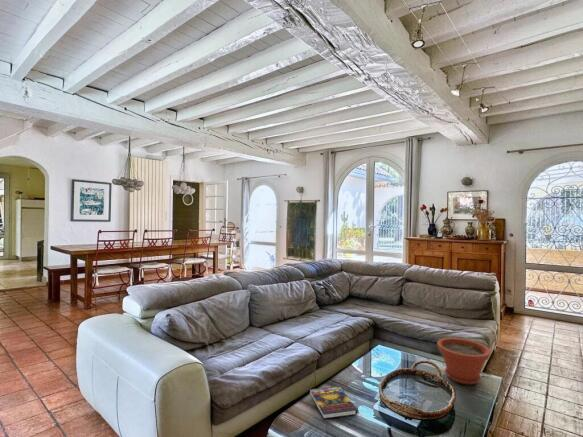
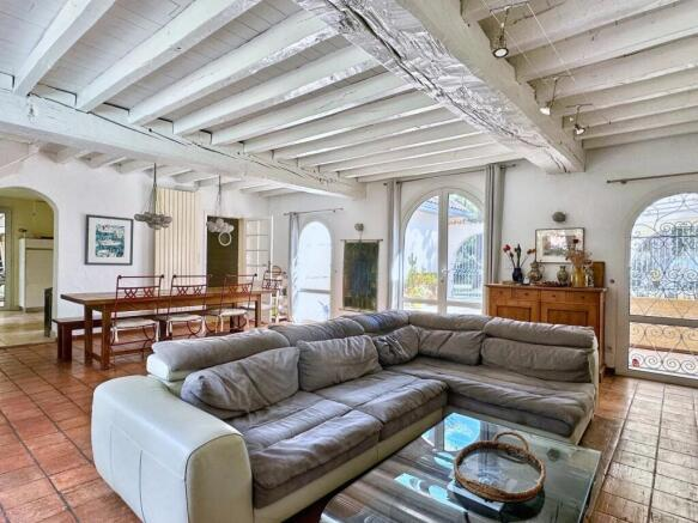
- book (332, 401)
- plant pot (462, 362)
